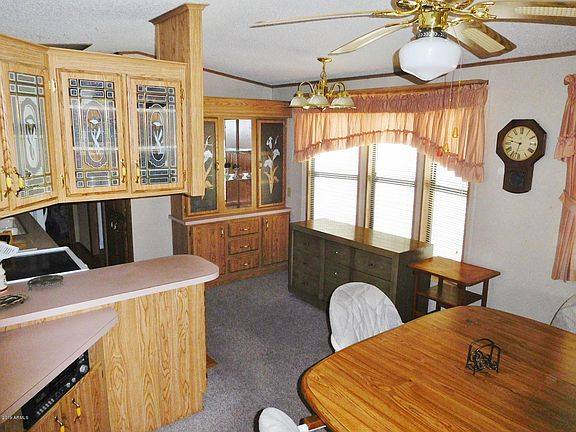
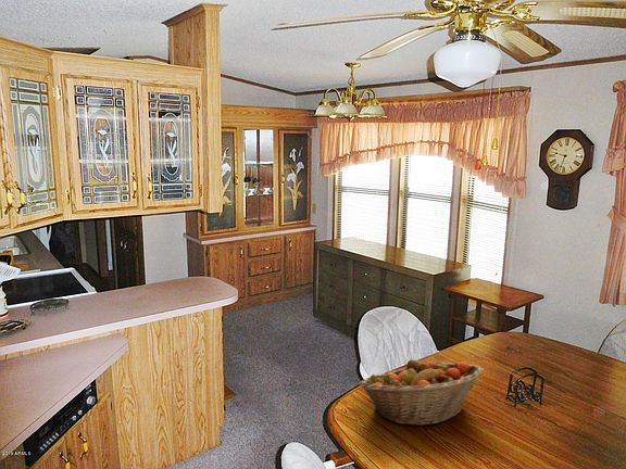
+ fruit basket (421, 385)
